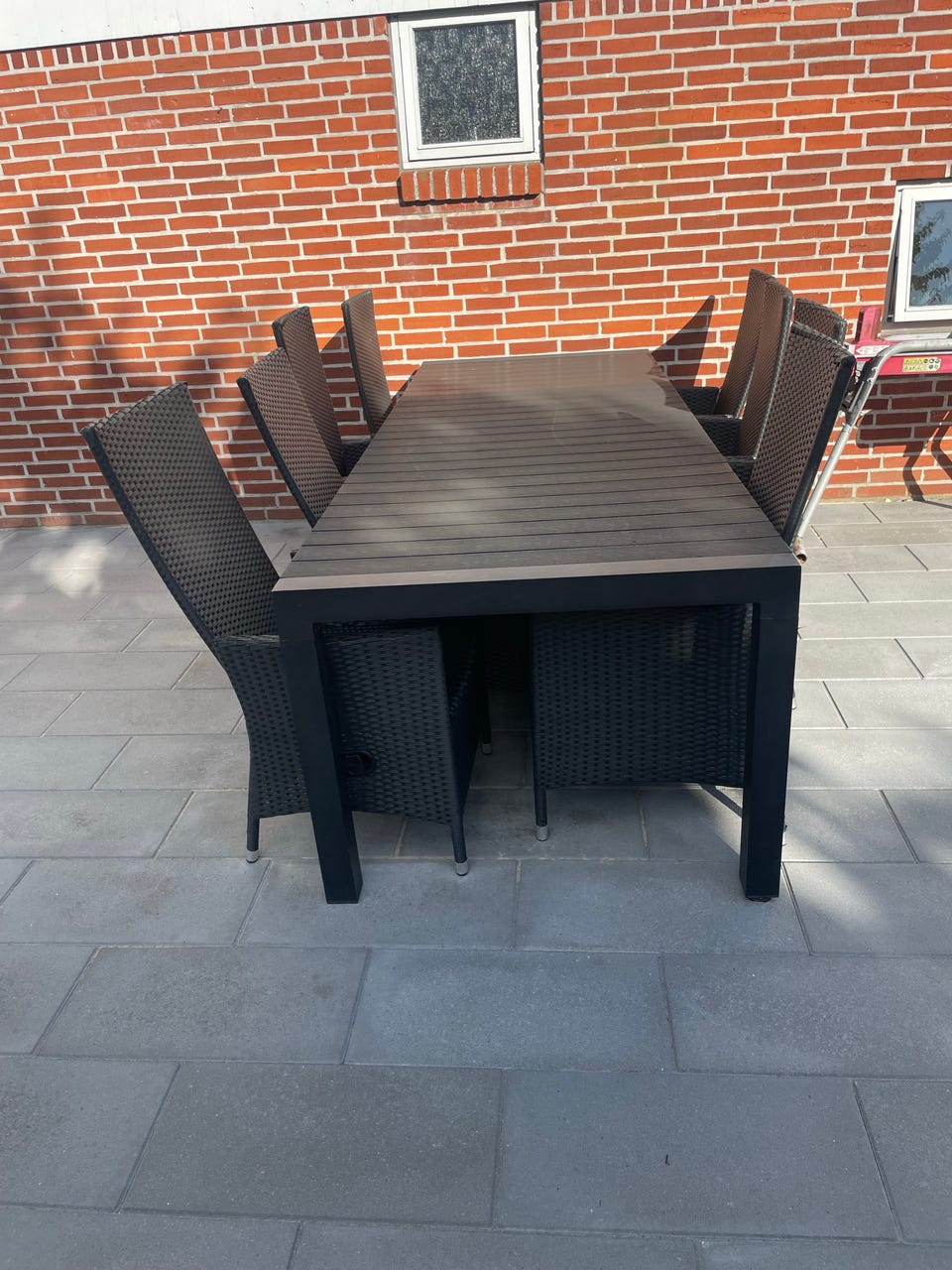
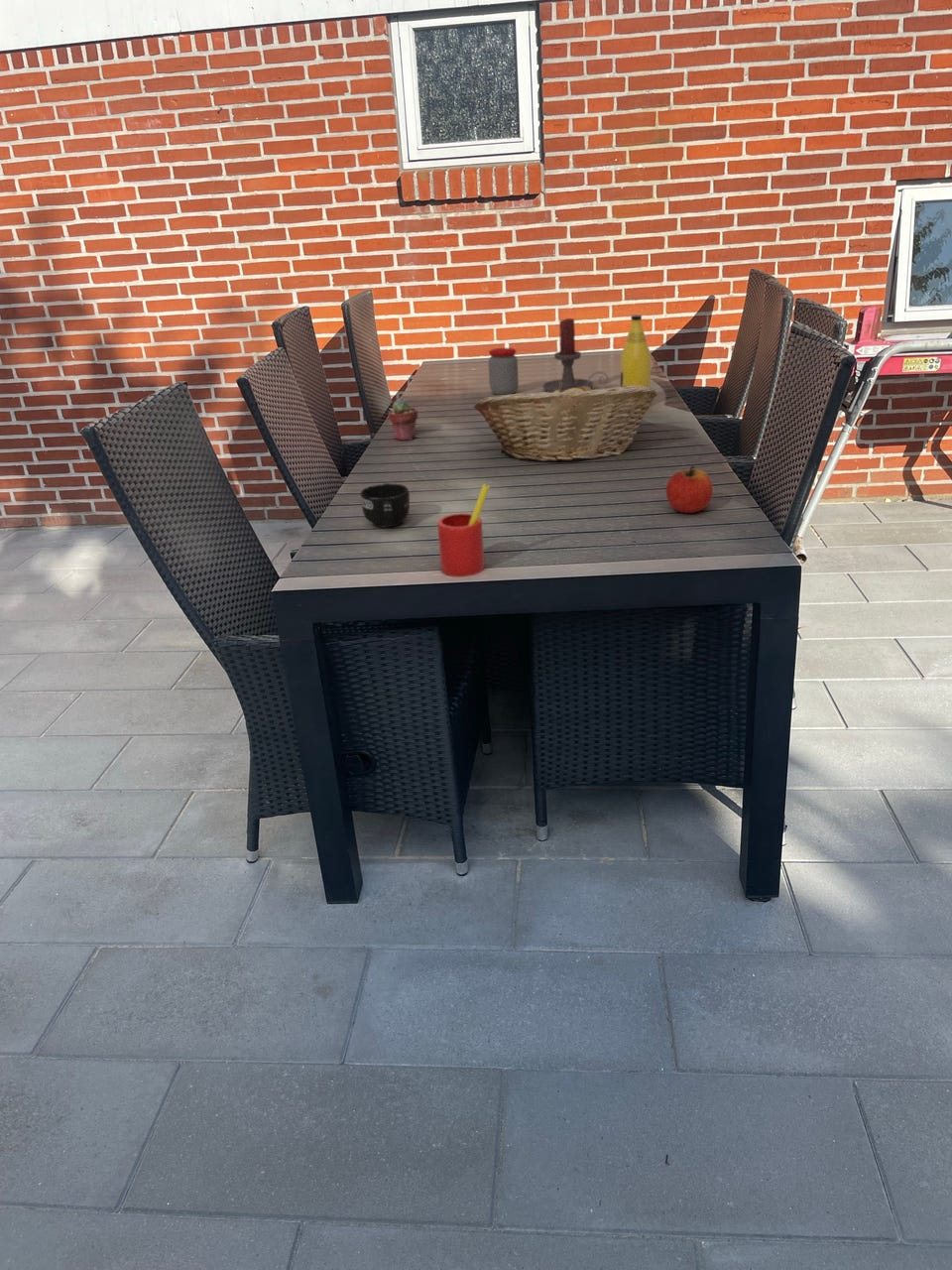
+ jar (503, 371)
+ apple (689, 488)
+ potted succulent (403, 419)
+ straw (464, 527)
+ bottle (636, 360)
+ mug (385, 508)
+ candle holder (575, 353)
+ fruit basket (564, 414)
